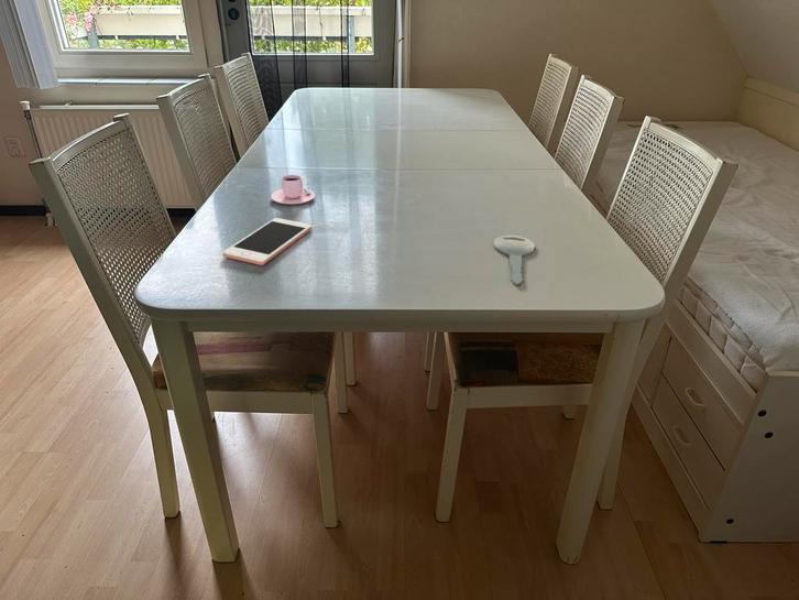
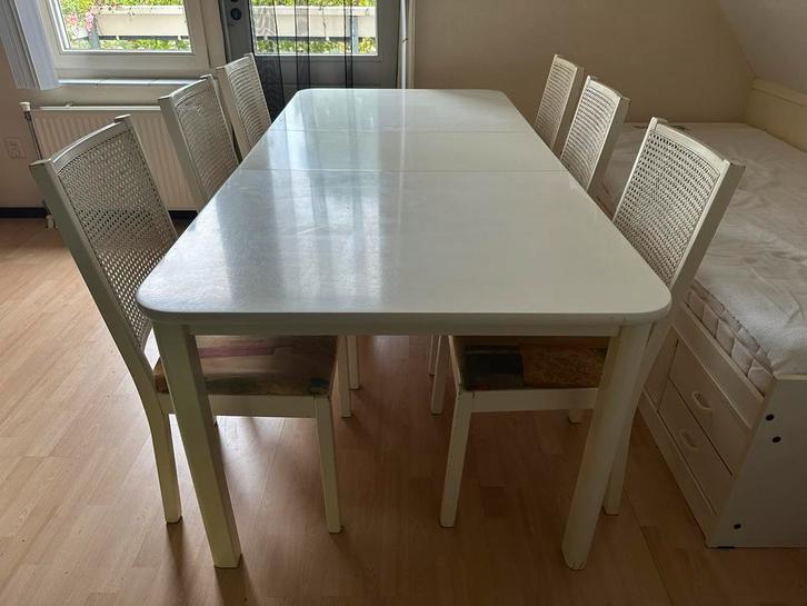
- key (514, 258)
- cell phone (270, 239)
- teacup (291, 175)
